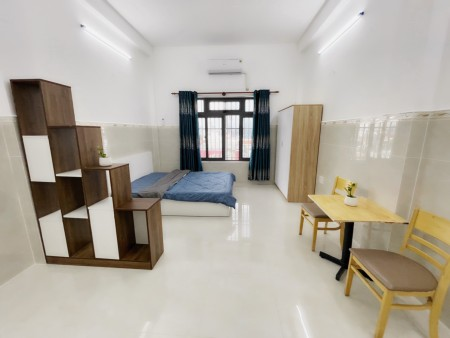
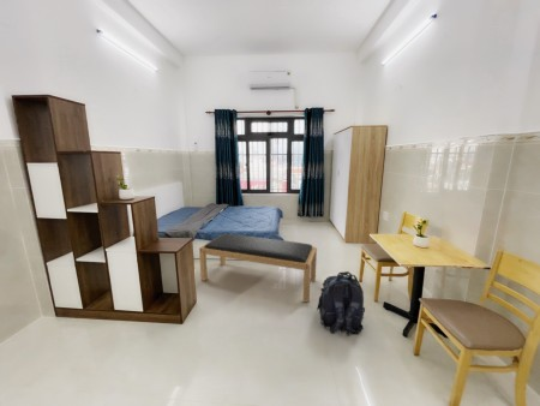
+ backpack (341, 297)
+ bench (258, 262)
